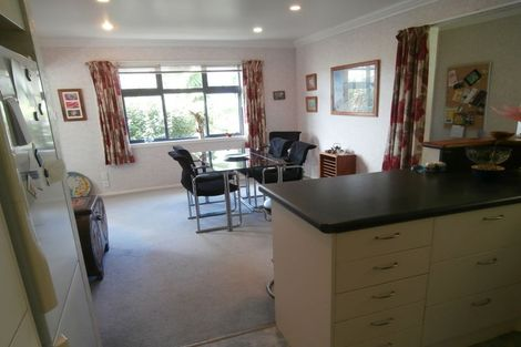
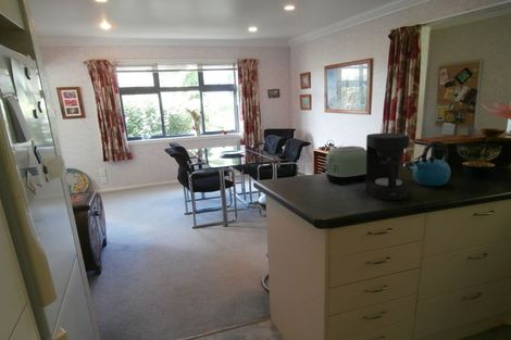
+ coffee maker (387, 164)
+ toaster (346, 164)
+ kettle (429, 163)
